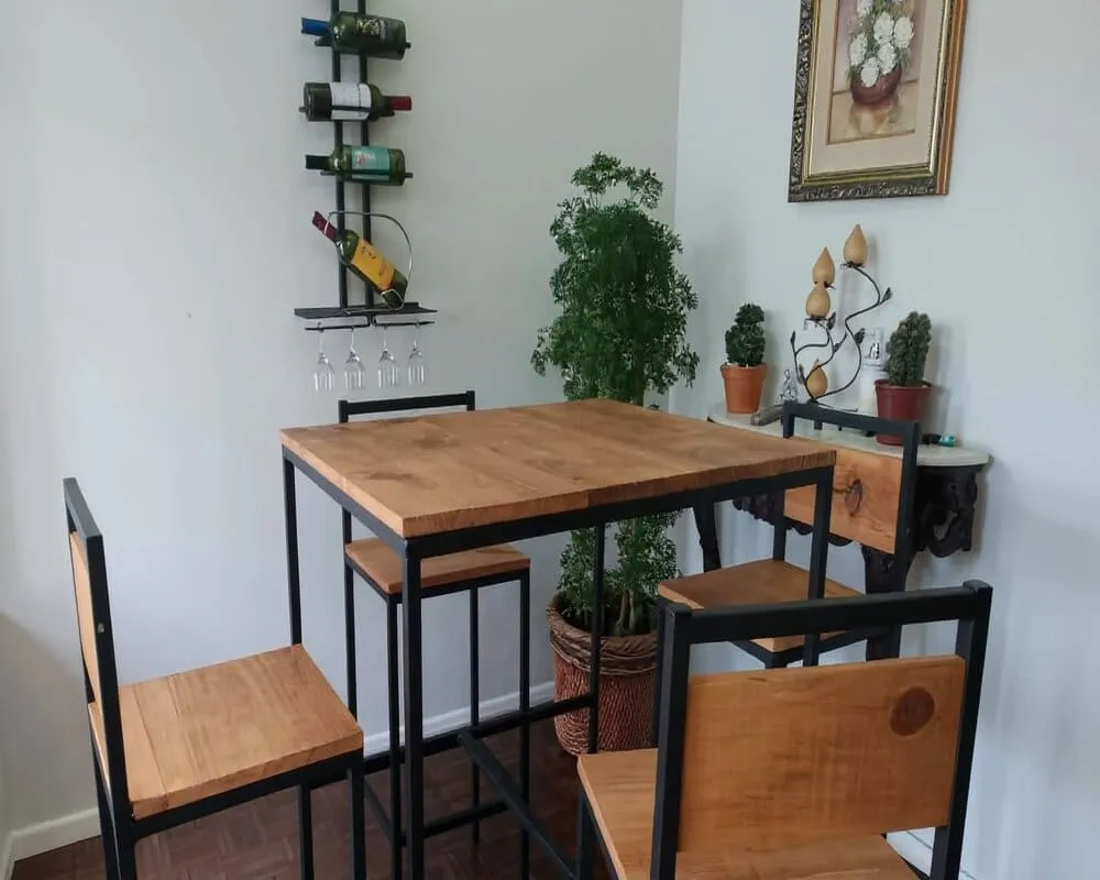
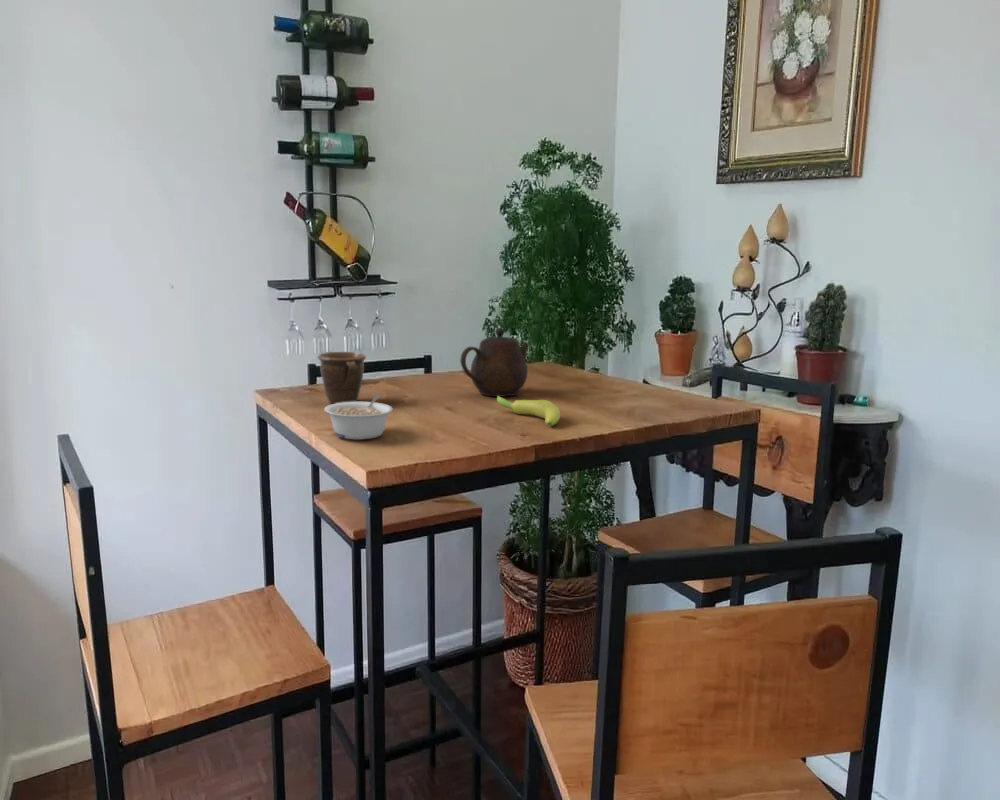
+ legume (358, 417)
+ mug (343, 378)
+ teapot (496, 361)
+ banana (532, 409)
